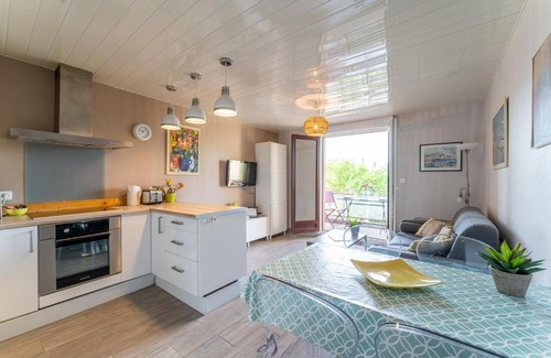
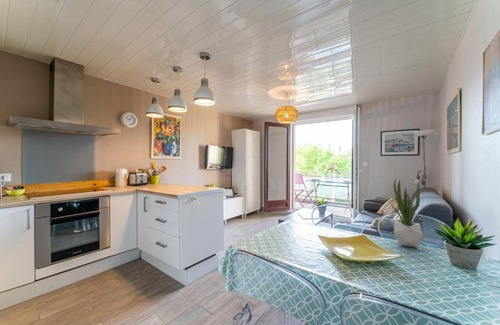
+ potted plant (405, 212)
